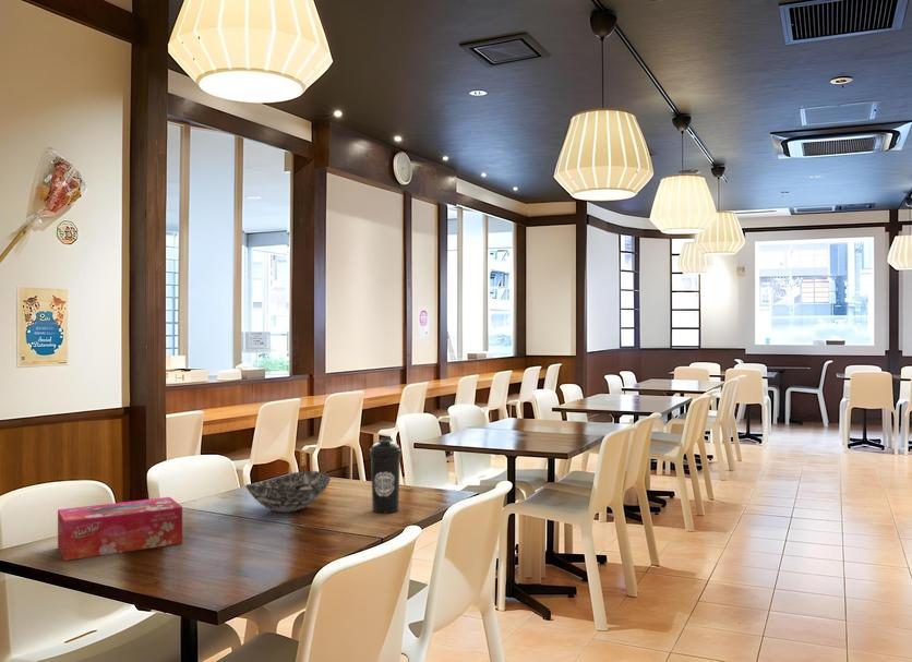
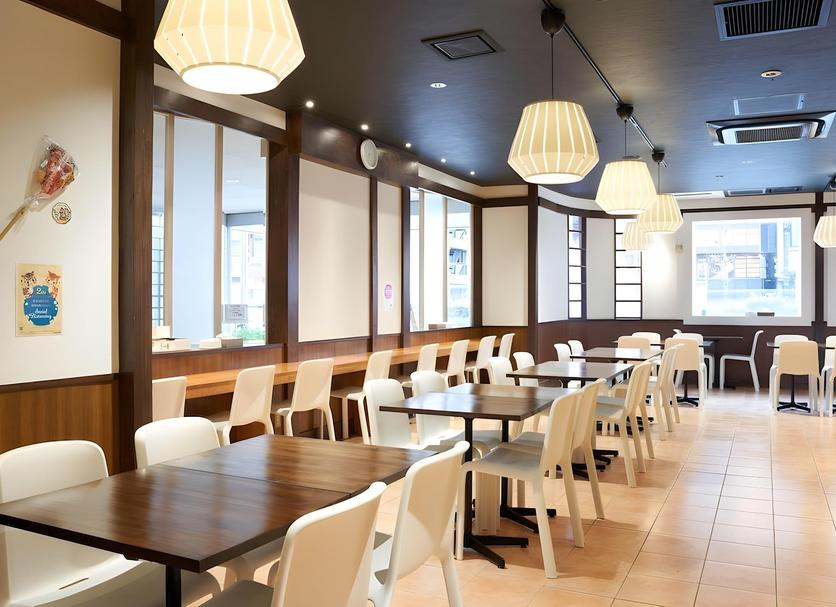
- water bottle (385, 474)
- bowl (288, 493)
- tissue box (120, 526)
